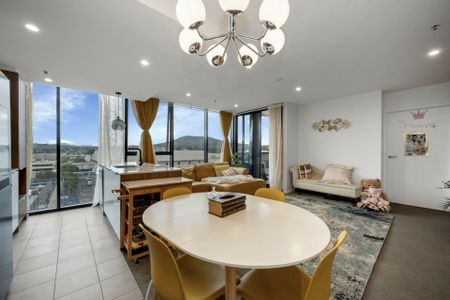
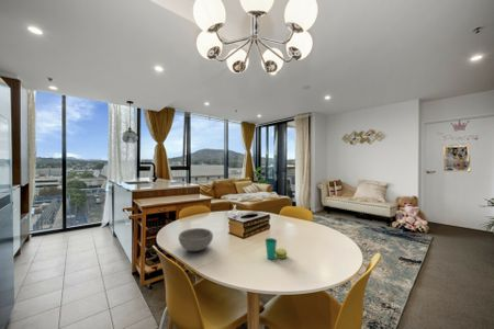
+ cup (274, 248)
+ bowl (195, 240)
